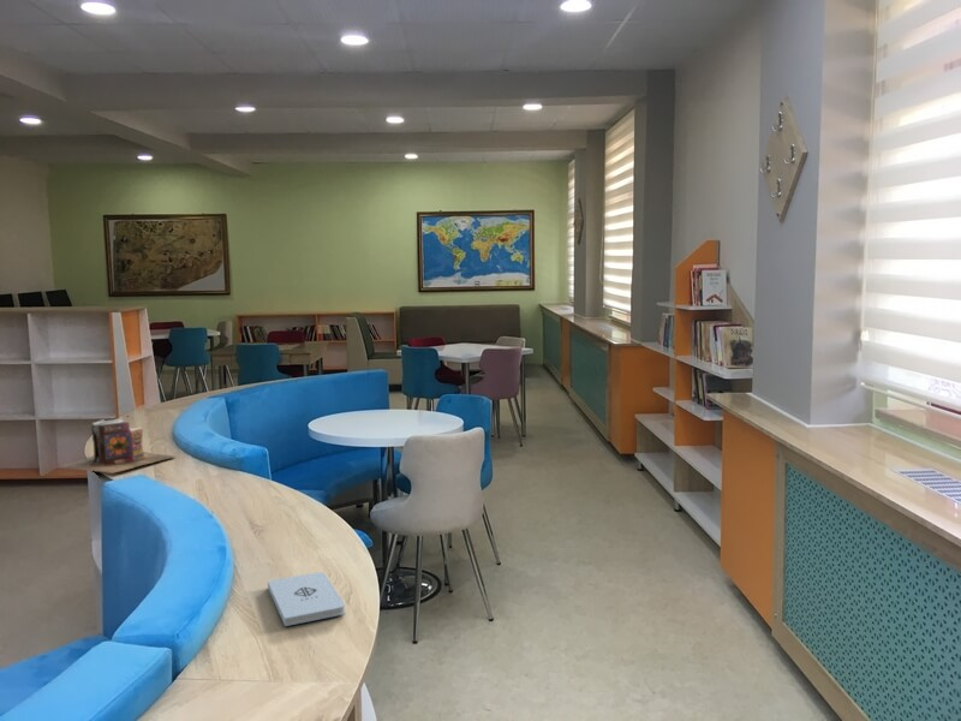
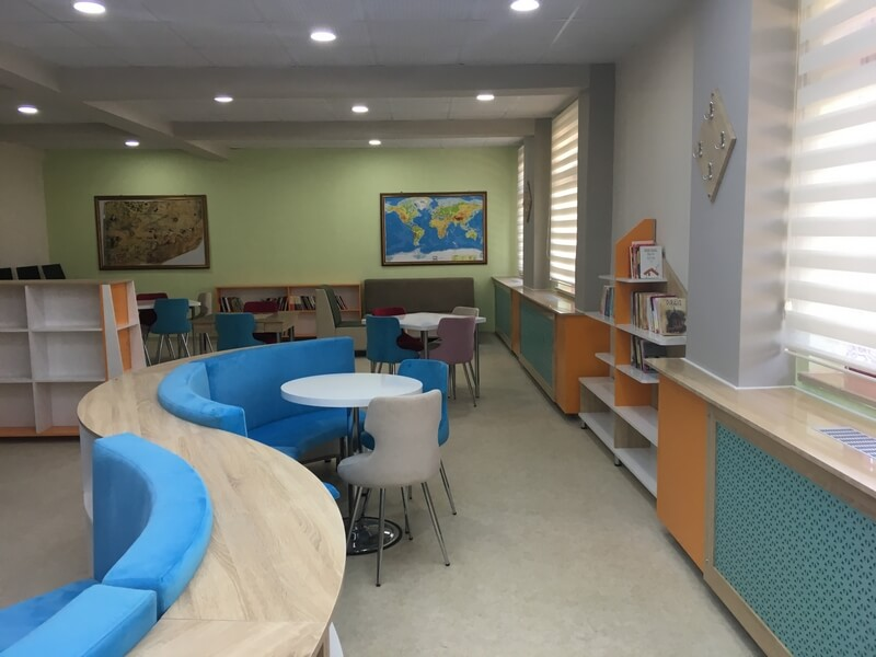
- books (115, 441)
- notepad (305, 596)
